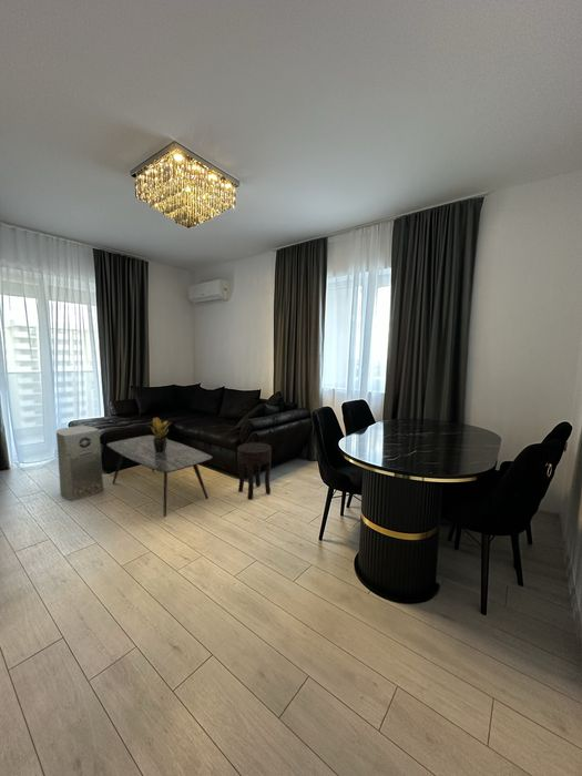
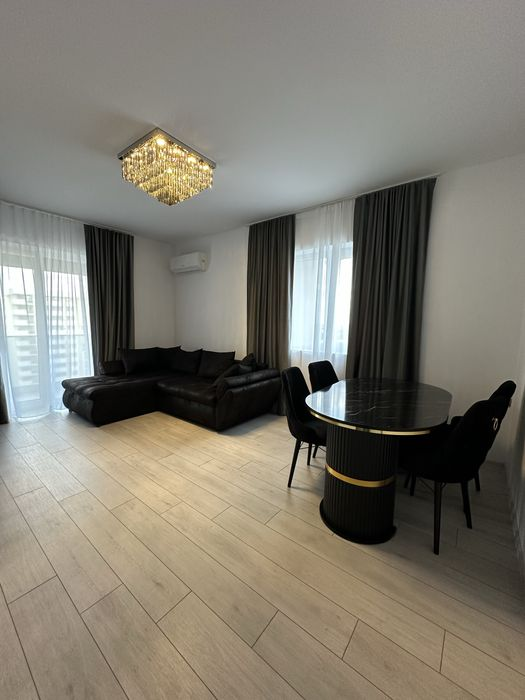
- potted plant (160, 432)
- coffee table (156, 470)
- air purifier (78, 460)
- side table (255, 470)
